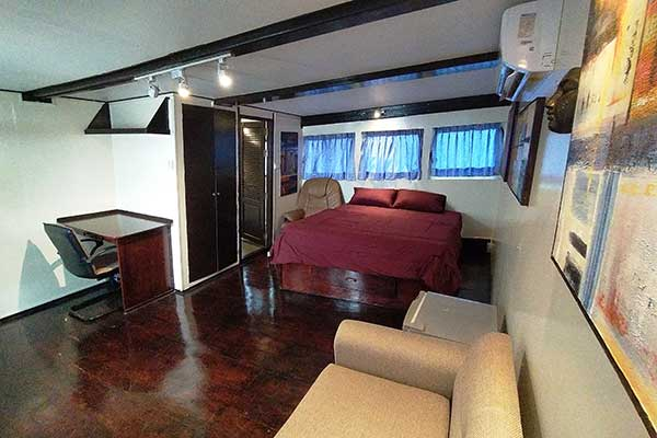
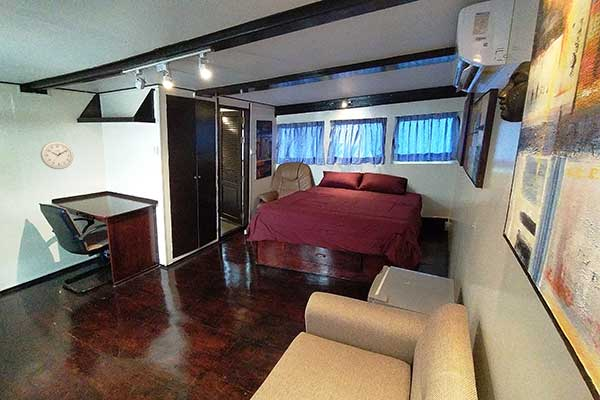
+ wall clock (57, 155)
